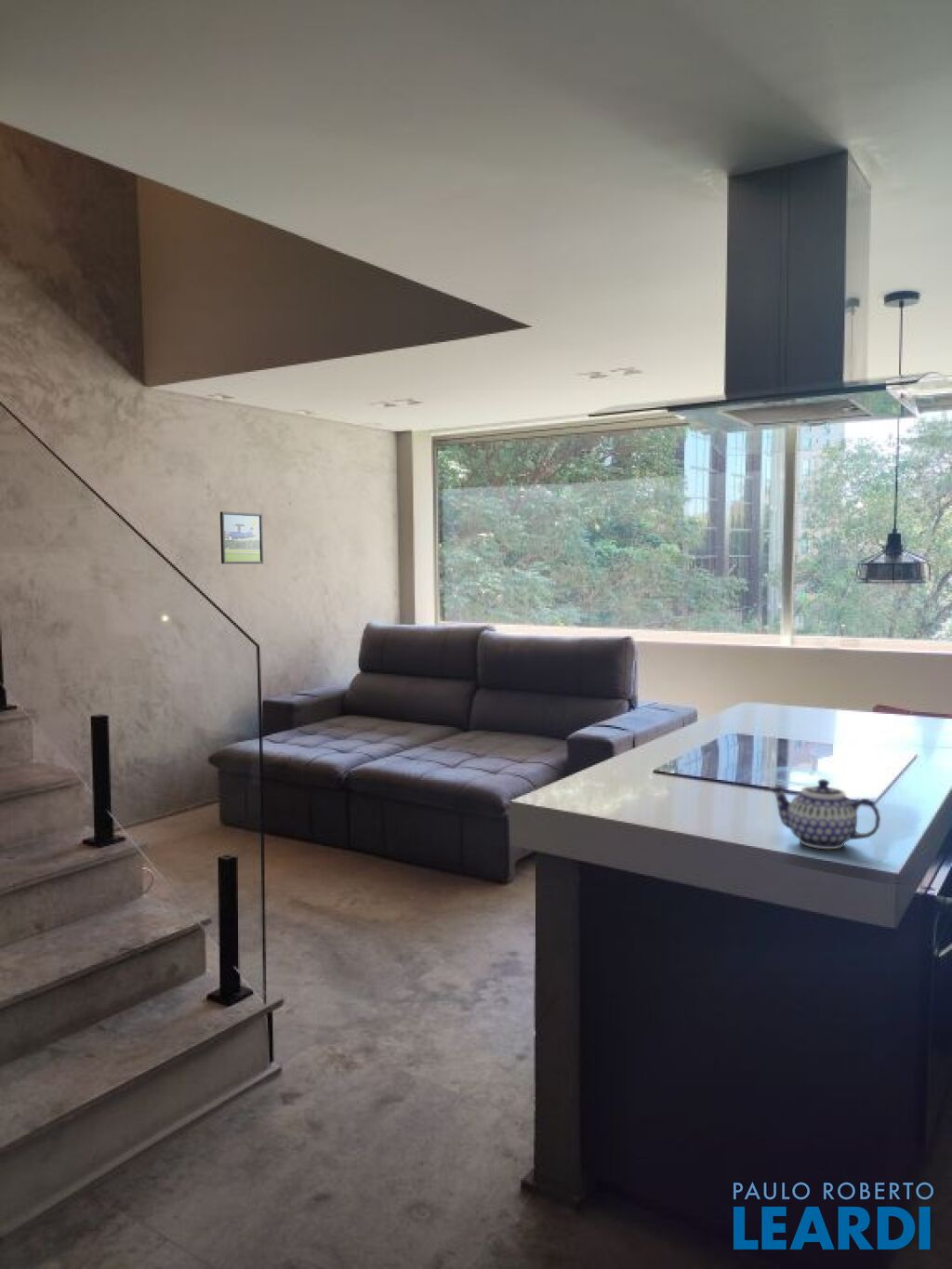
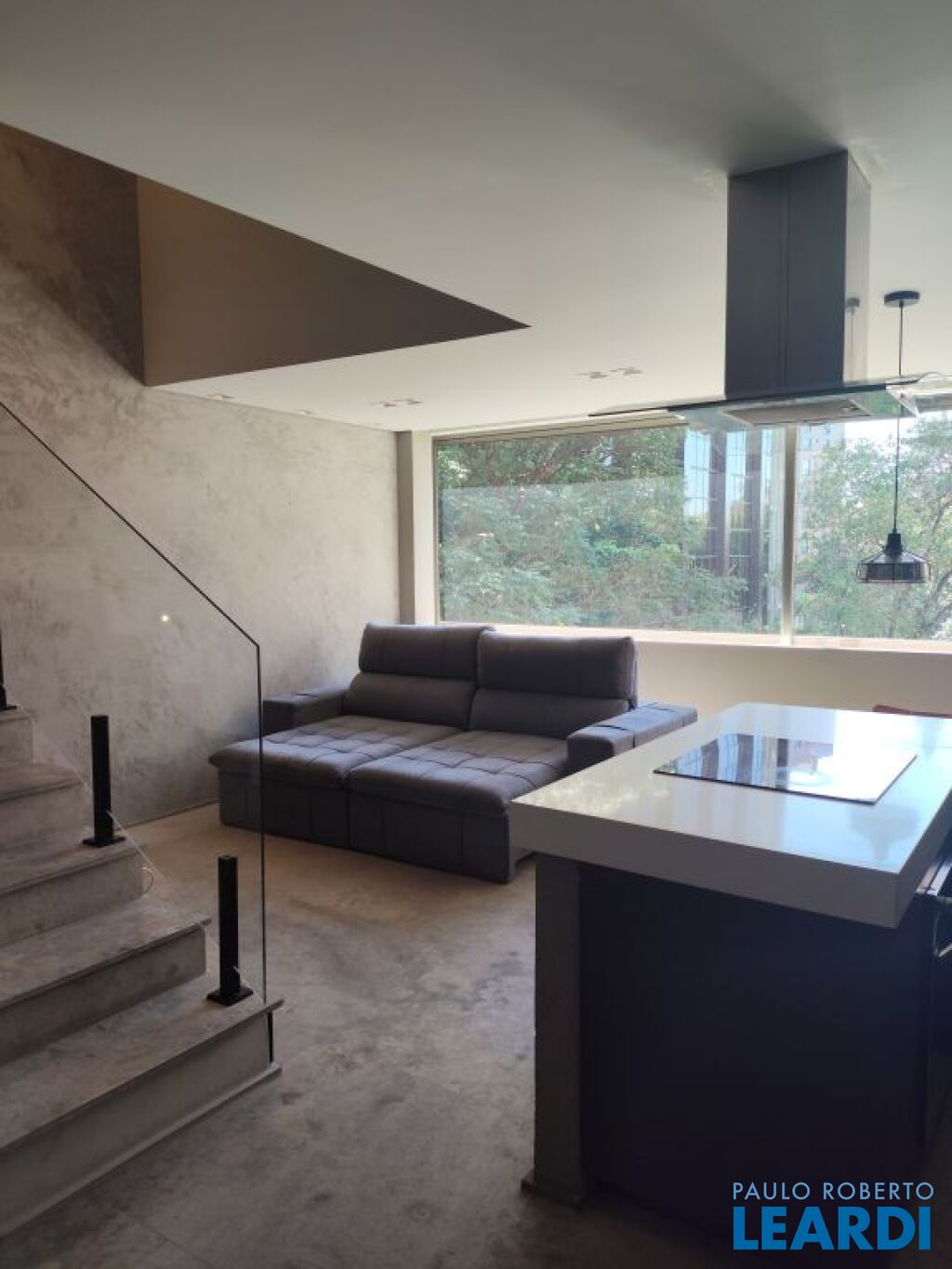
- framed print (242, 538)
- teapot (822, 811)
